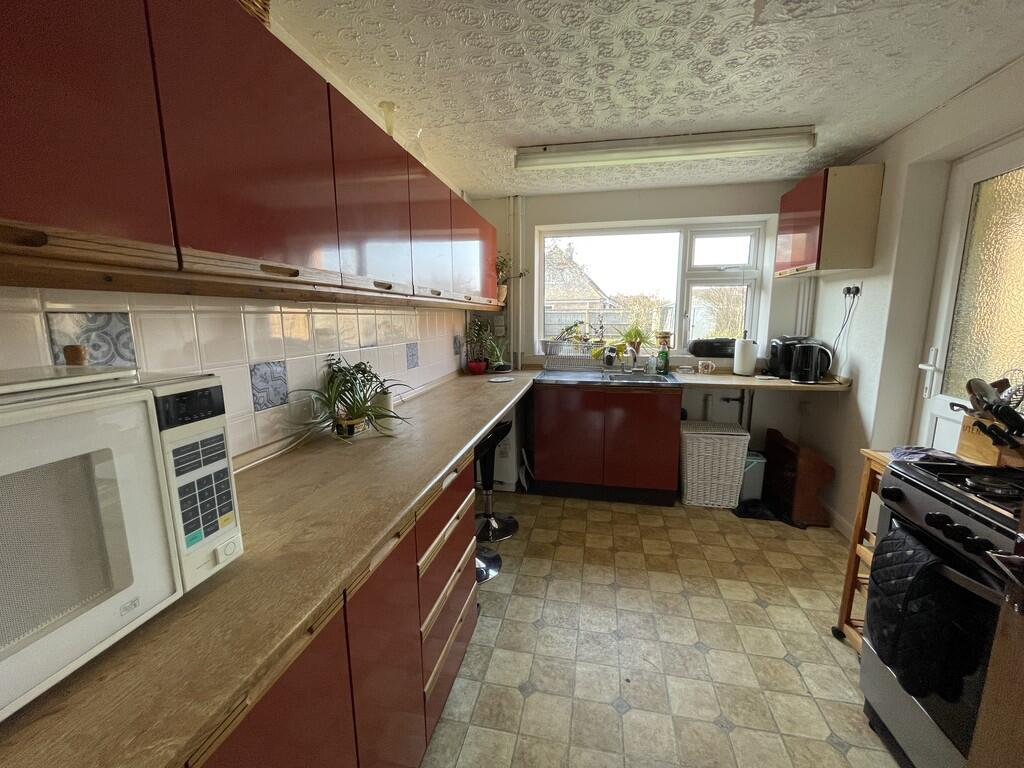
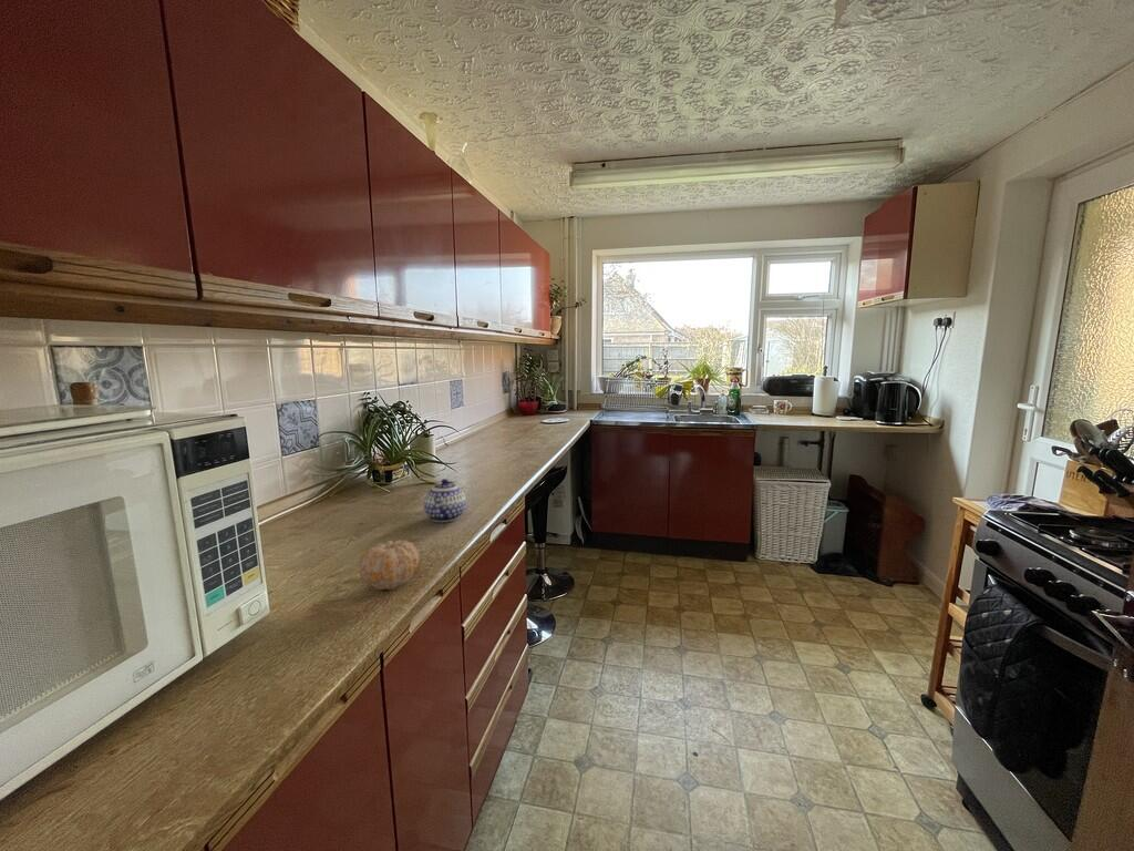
+ teapot (444, 499)
+ fruit (390, 564)
